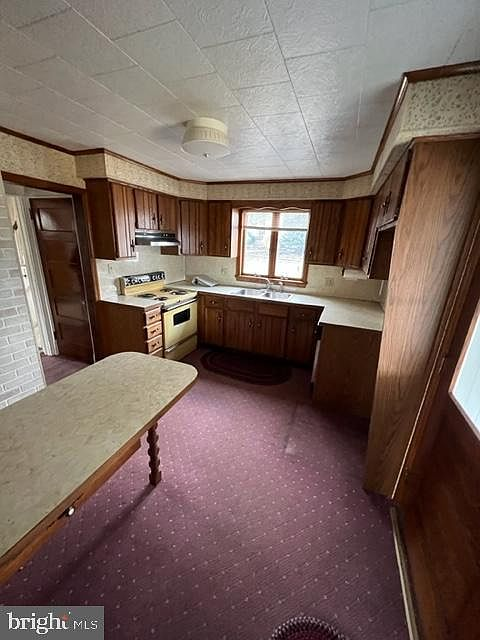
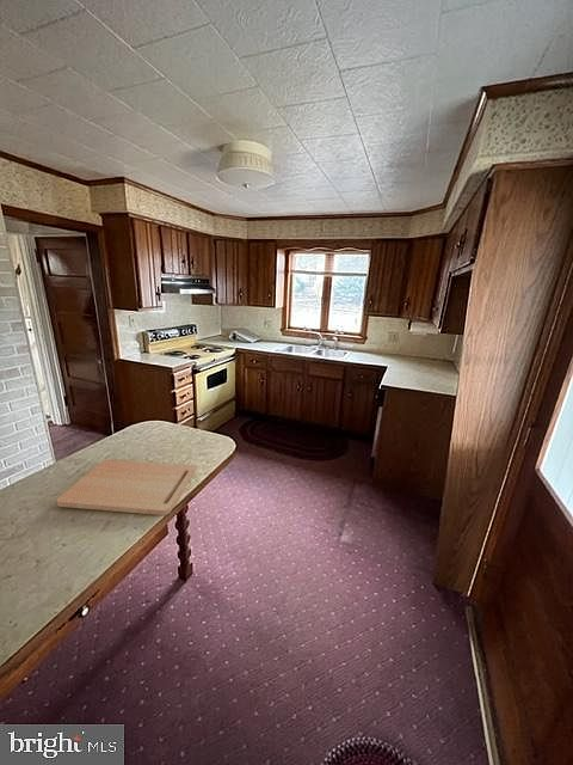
+ cutting board (133, 484)
